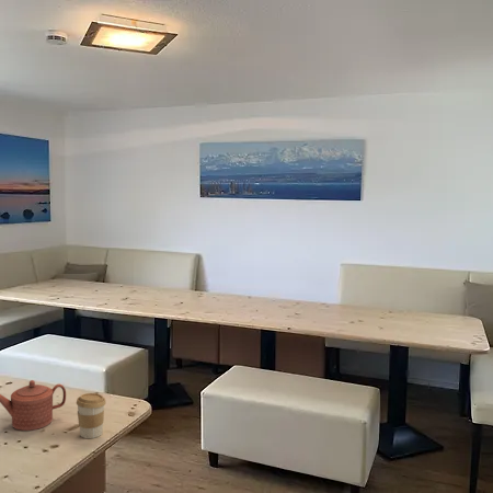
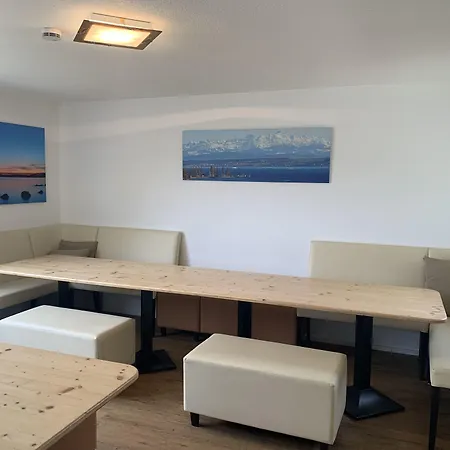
- coffee cup (91, 414)
- teapot (32, 401)
